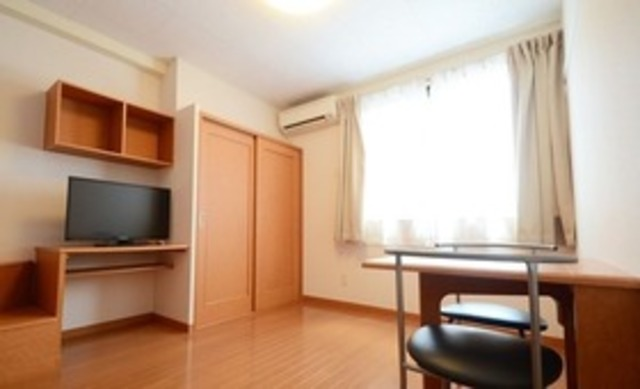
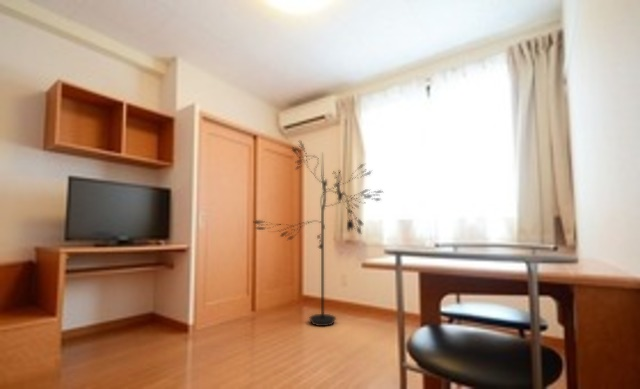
+ floor lamp (324, 226)
